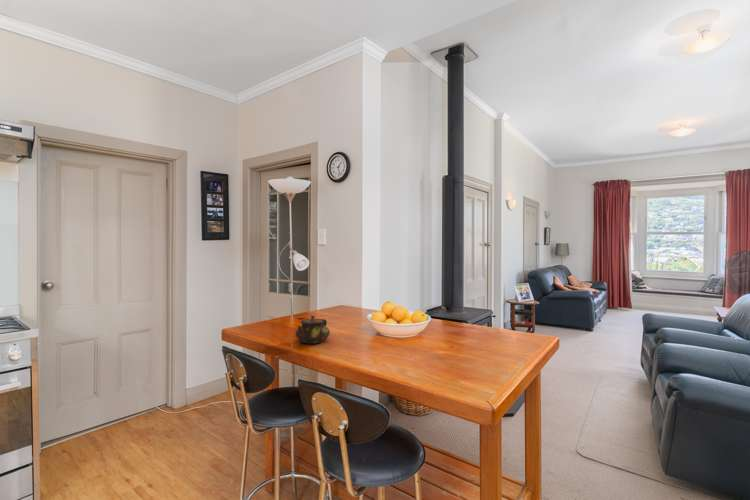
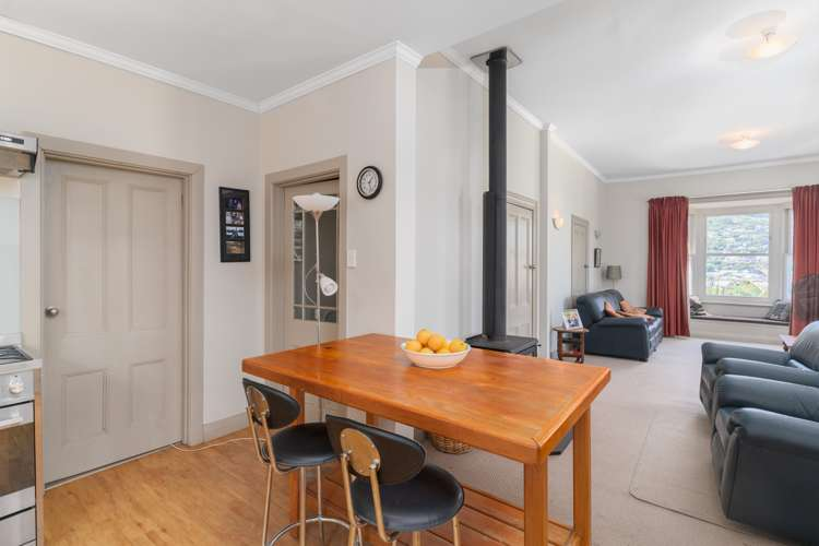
- teapot (312, 328)
